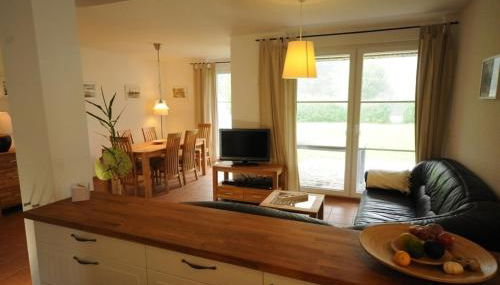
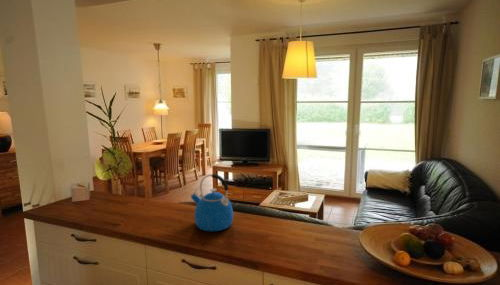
+ kettle (209, 198)
